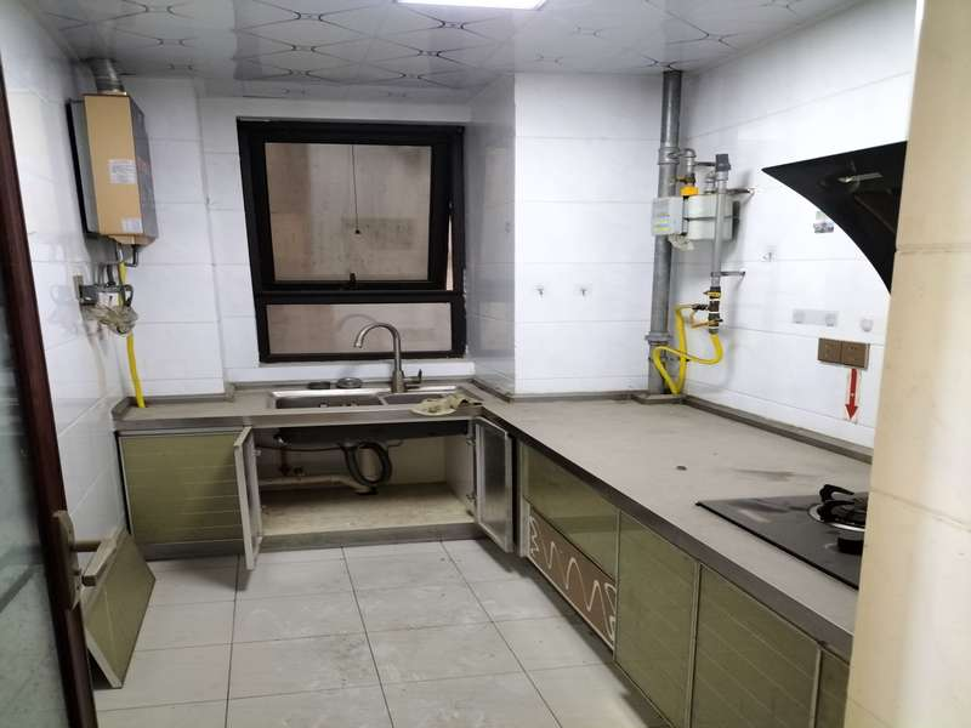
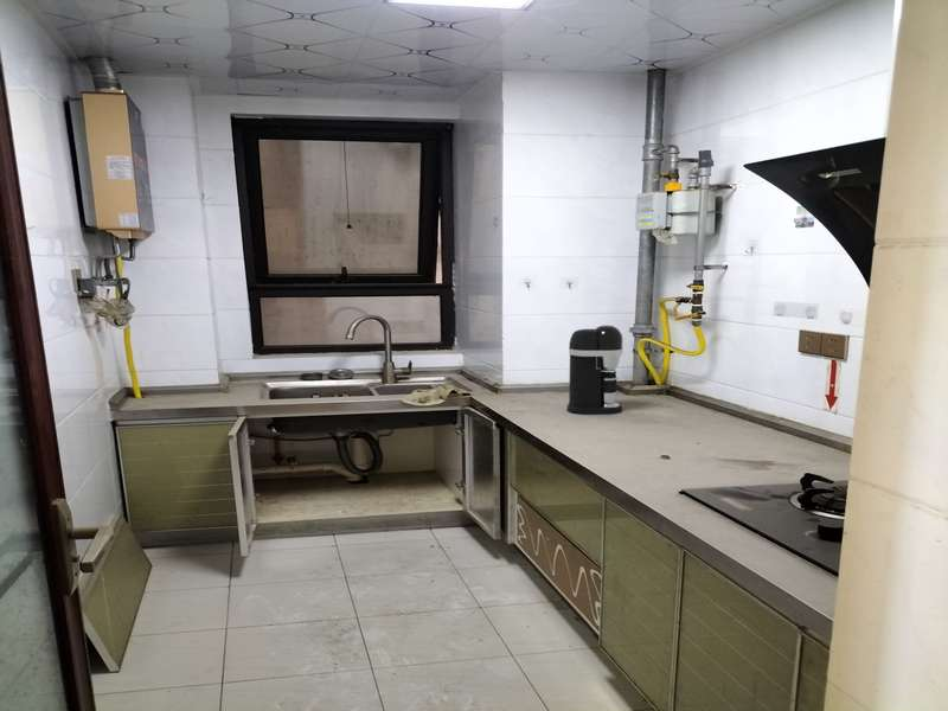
+ coffee maker (595, 367)
